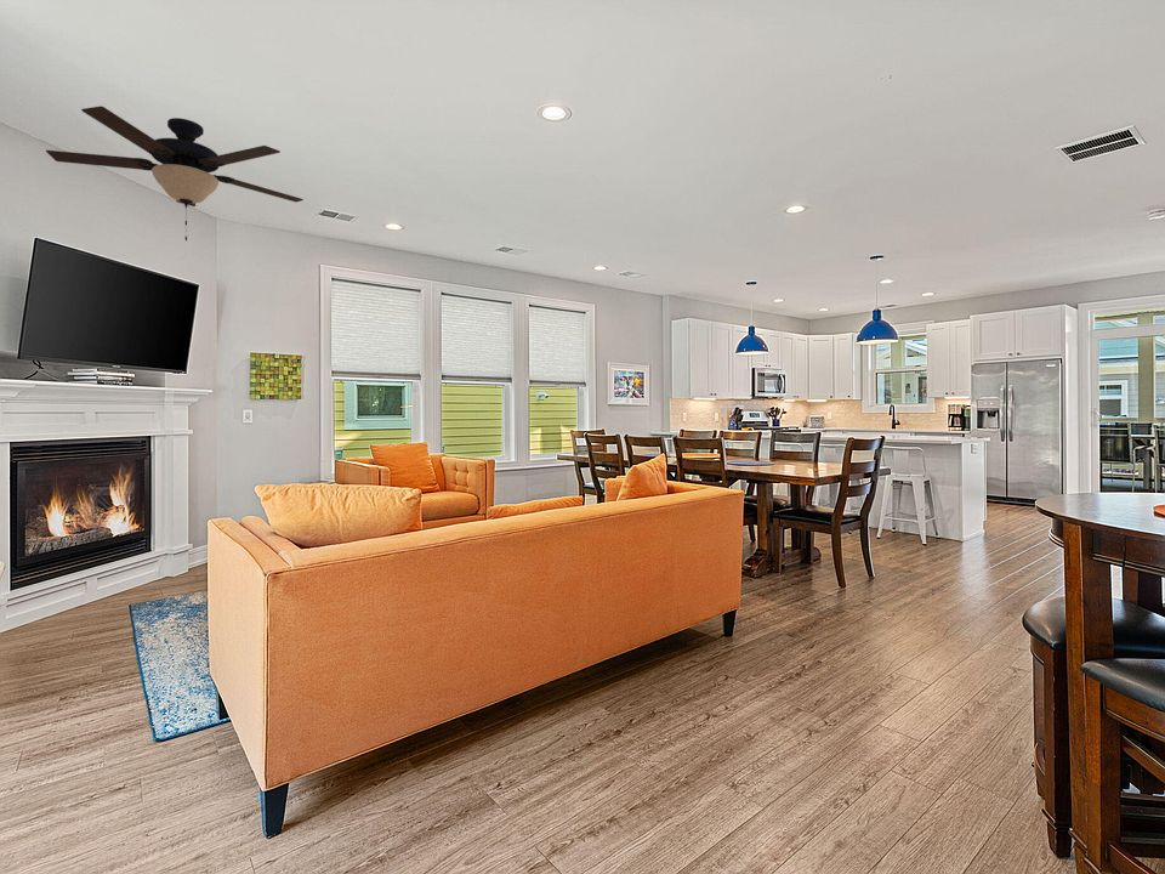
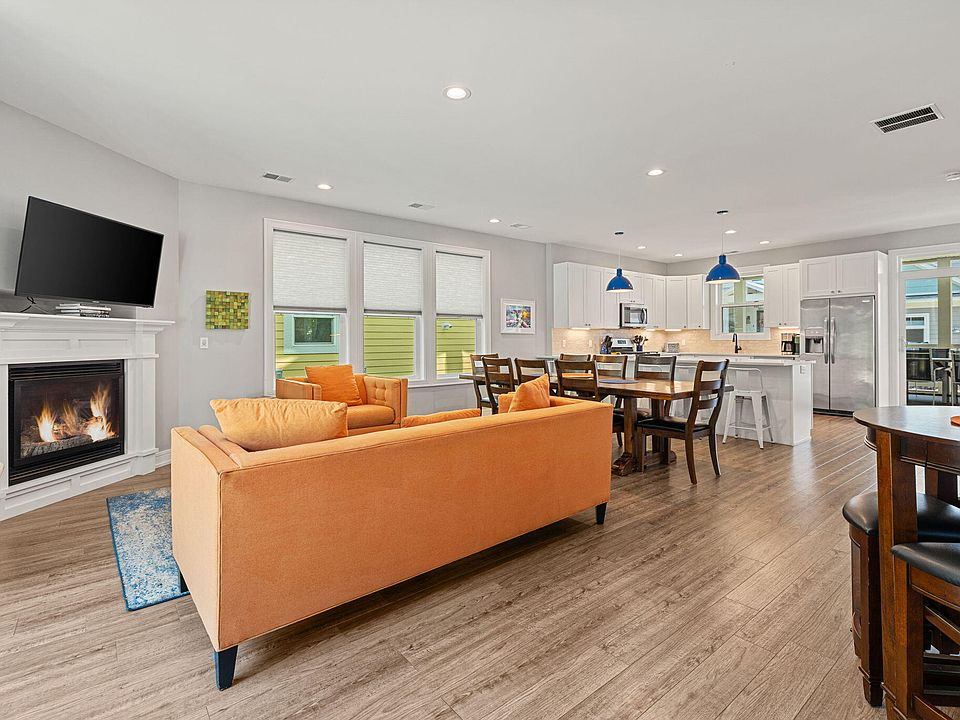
- ceiling fan (186, 185)
